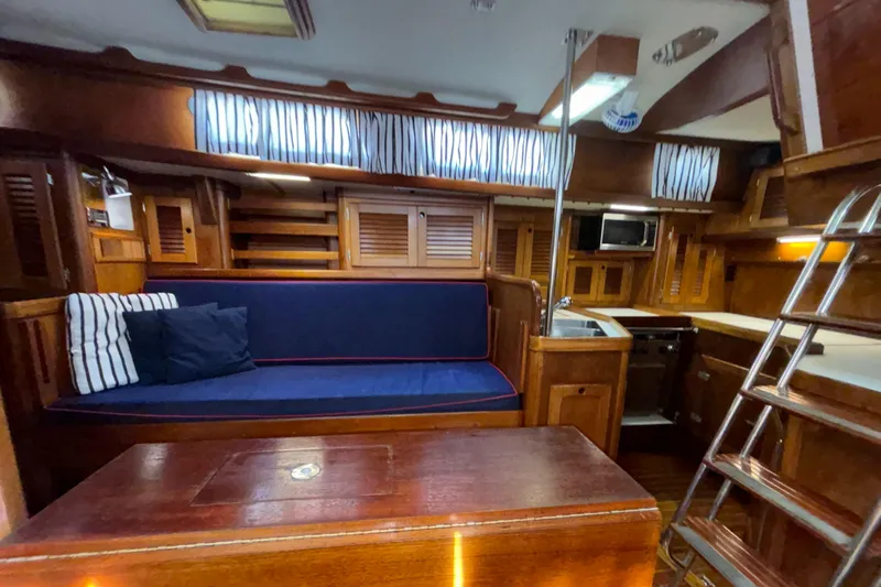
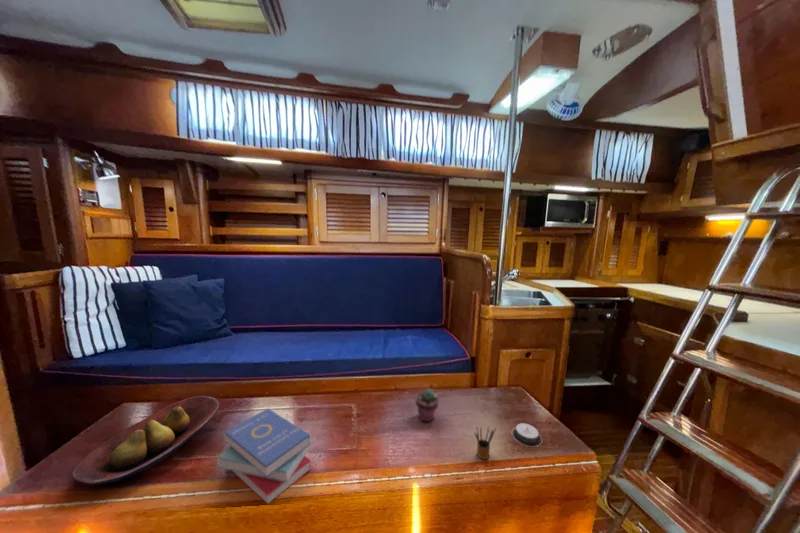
+ potted succulent (427, 403)
+ architectural model (527, 431)
+ pencil box (483, 441)
+ book (267, 451)
+ fruit bowl (158, 432)
